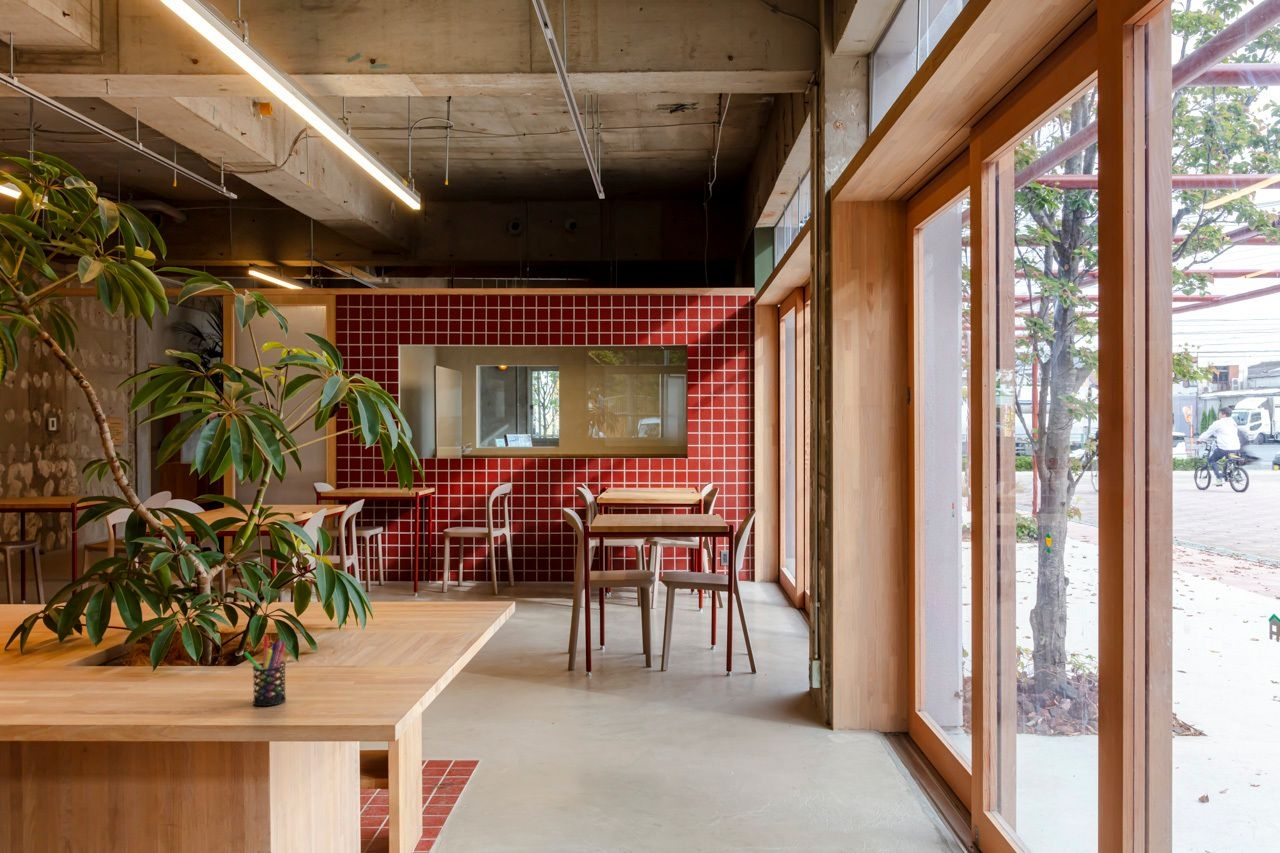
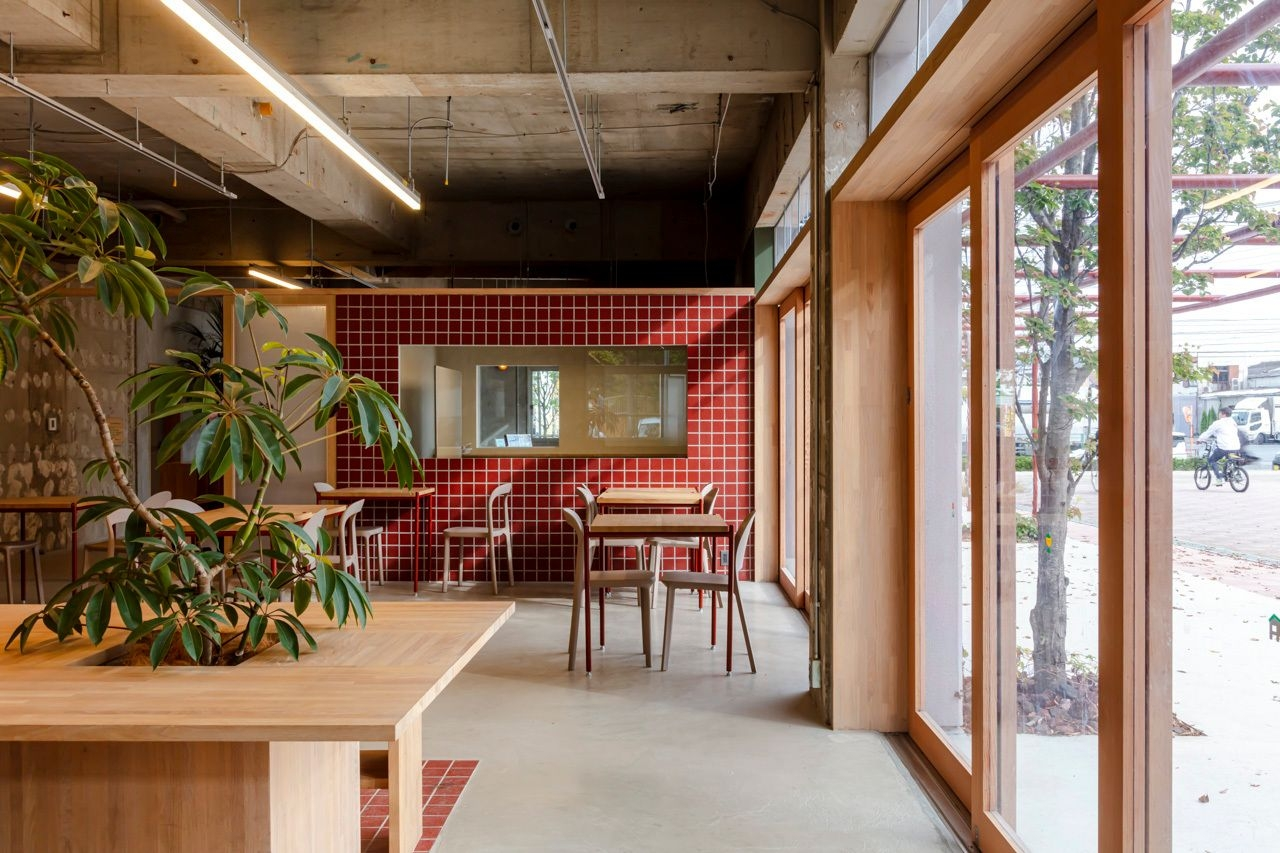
- pen holder (265, 670)
